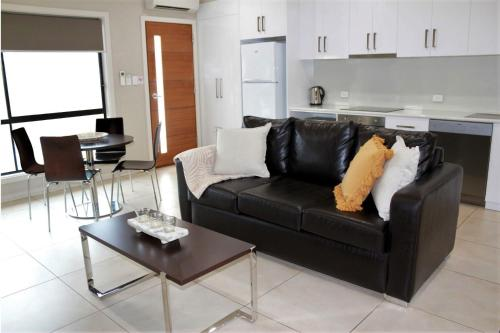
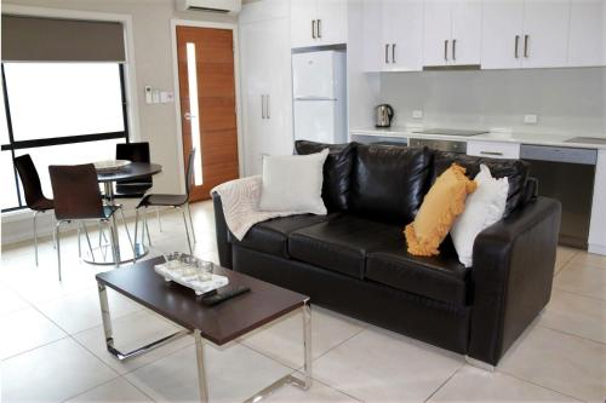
+ remote control (228, 294)
